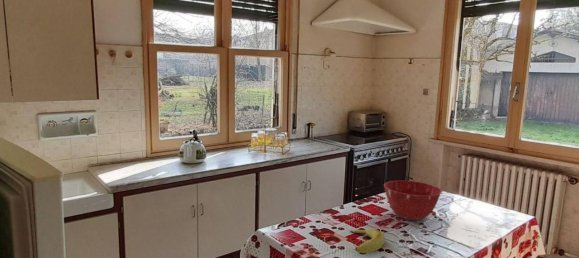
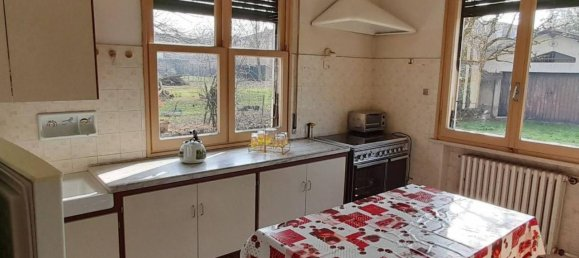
- banana (364, 233)
- mixing bowl (411, 201)
